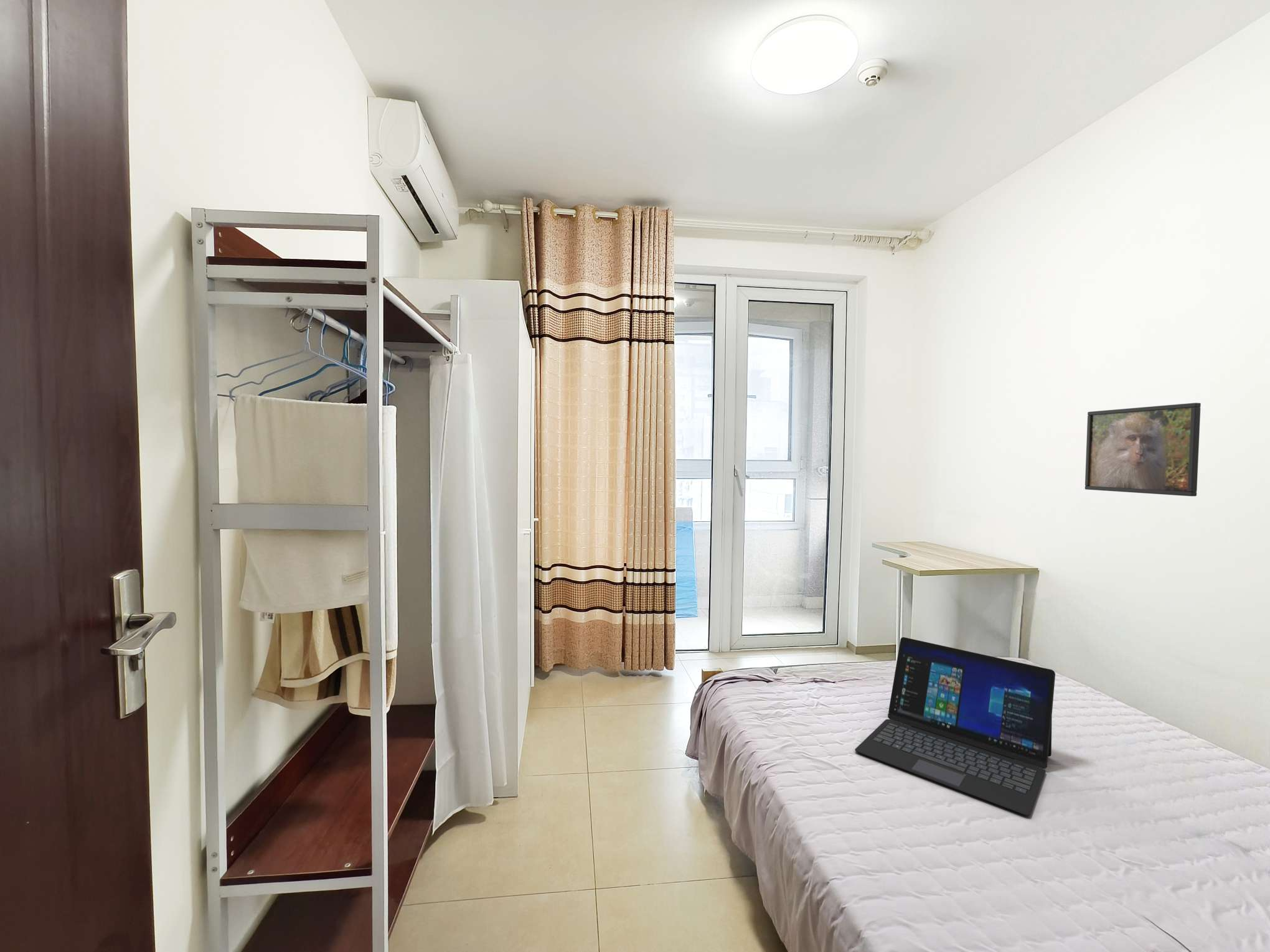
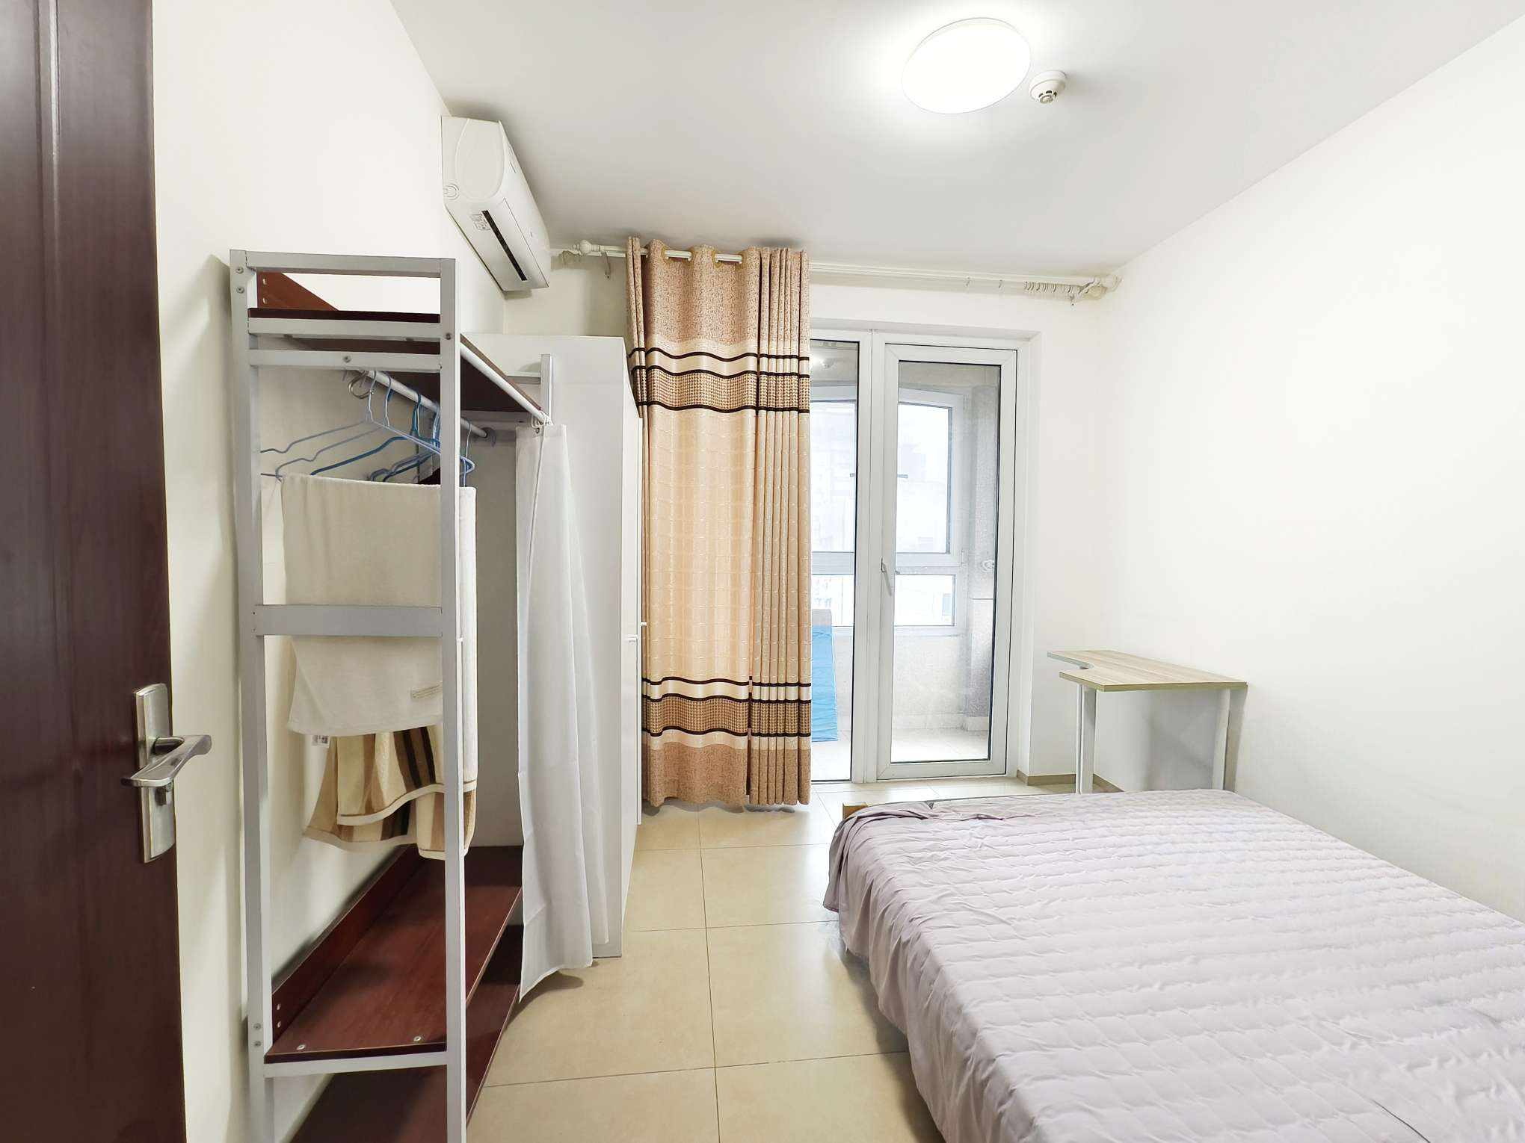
- laptop (954, 711)
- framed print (1137, 450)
